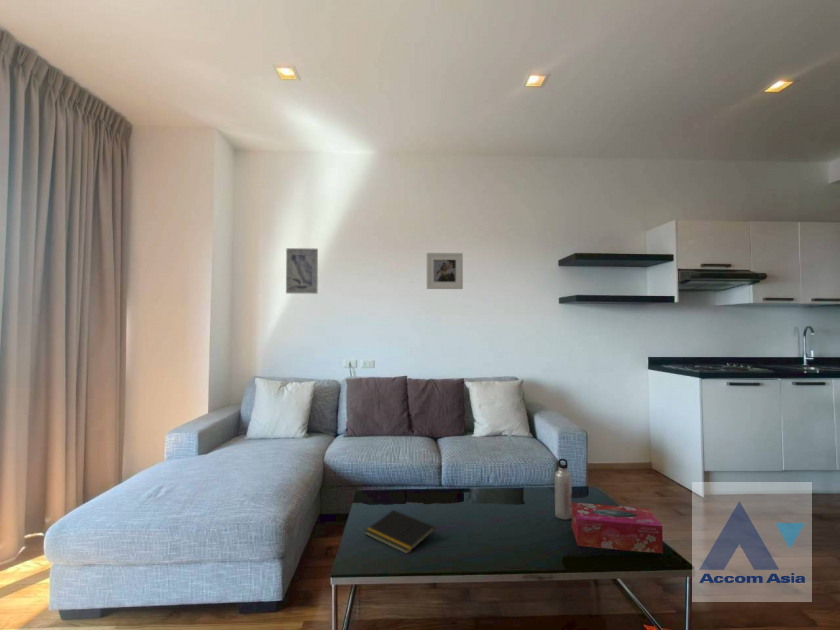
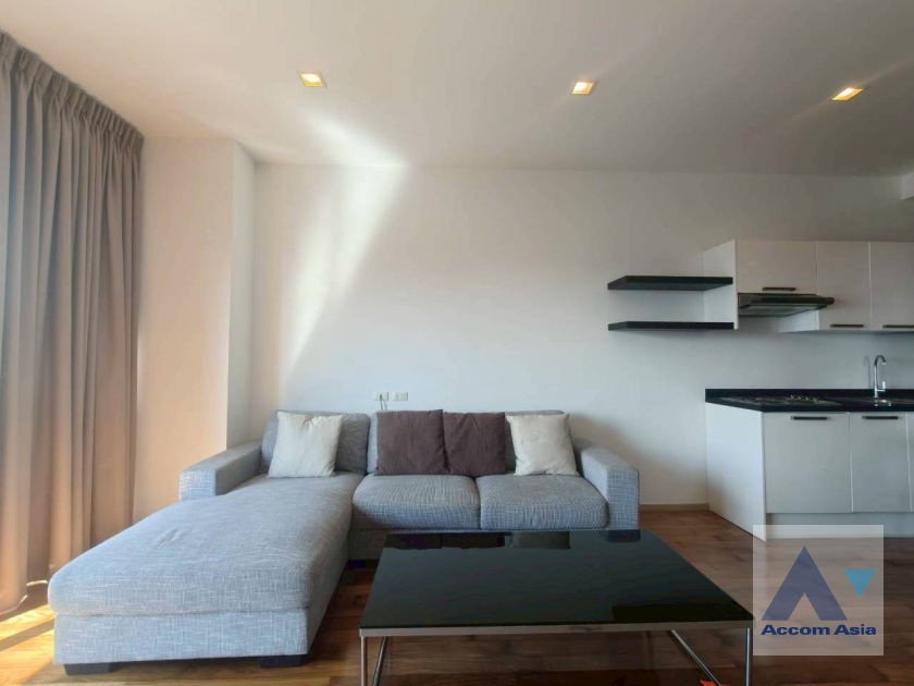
- tissue box (614, 526)
- notepad (399, 530)
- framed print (444, 271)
- water bottle (563, 487)
- wall art (302, 270)
